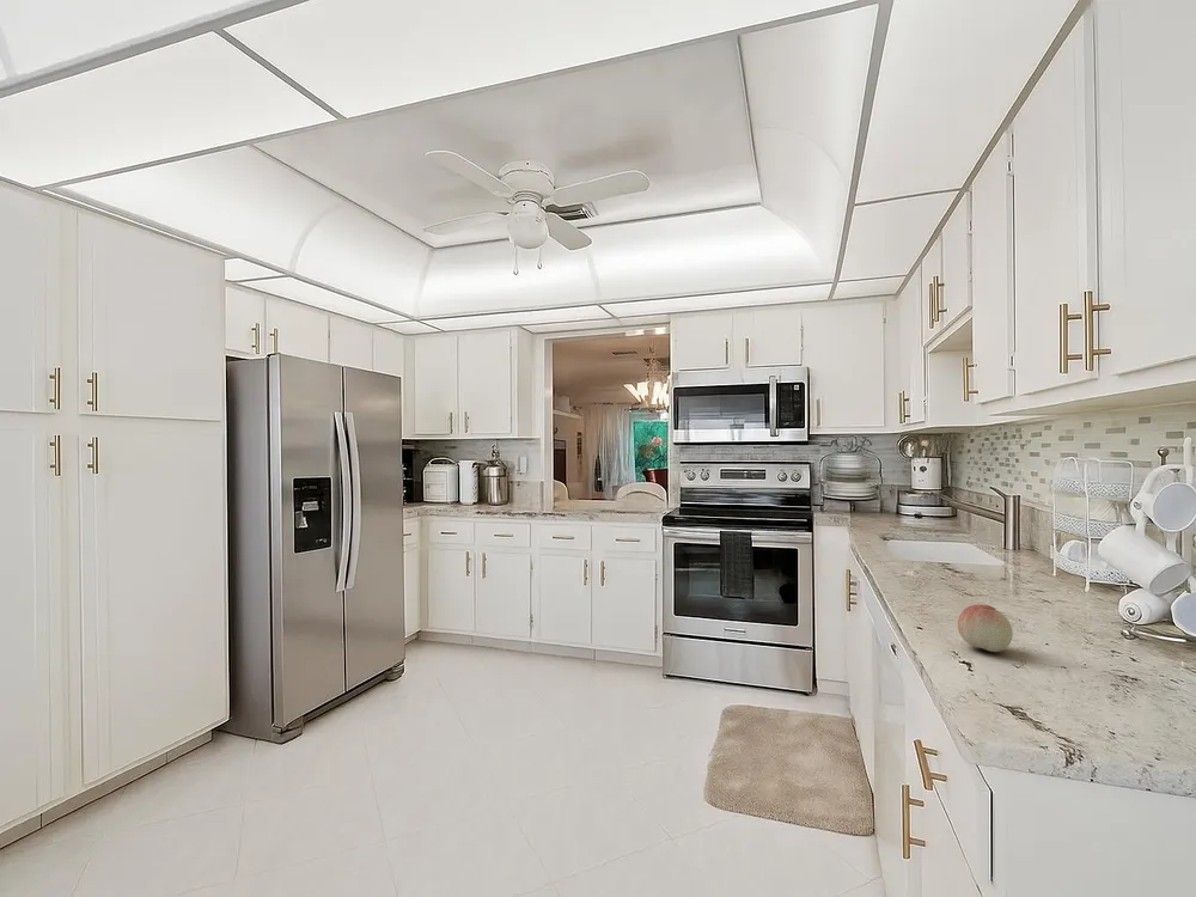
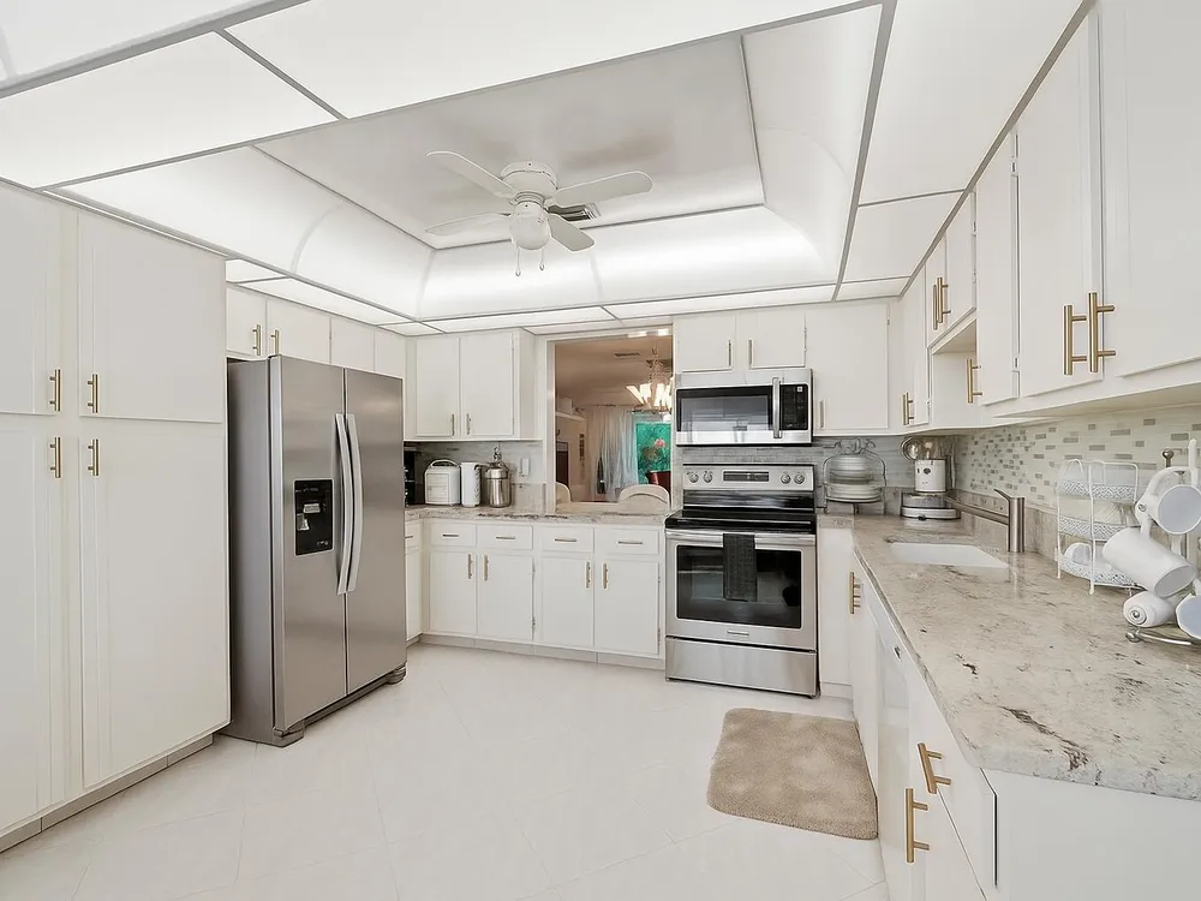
- fruit (986, 627)
